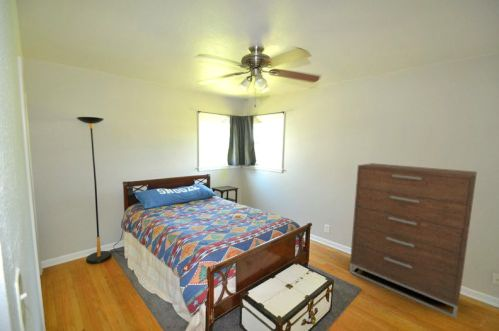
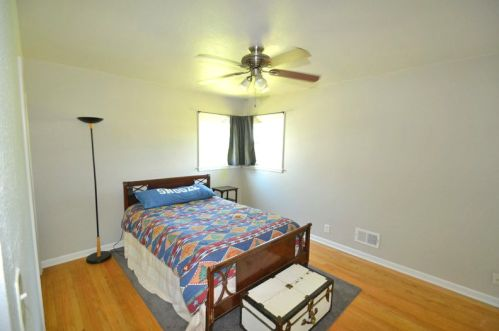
- dresser (406, 227)
